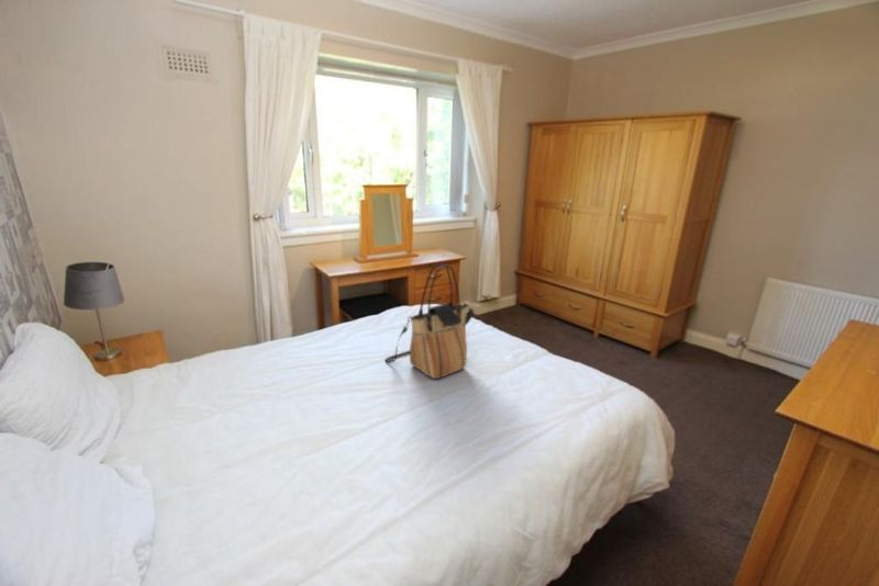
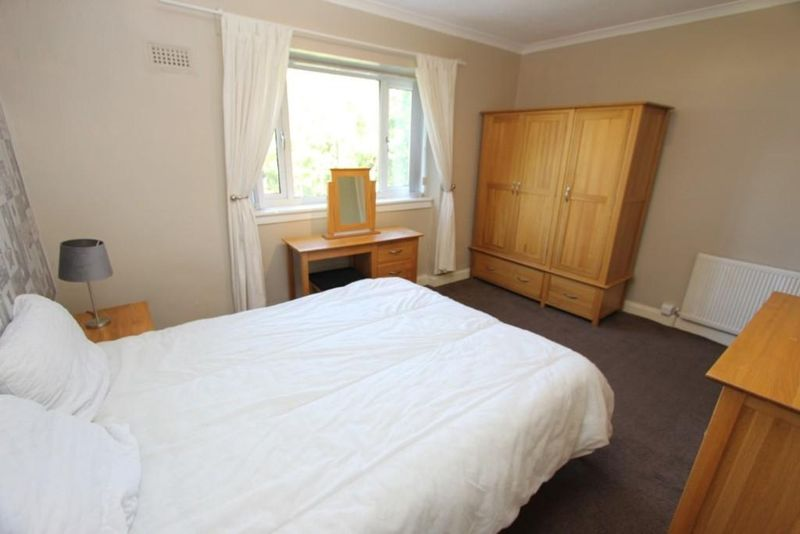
- tote bag (434, 313)
